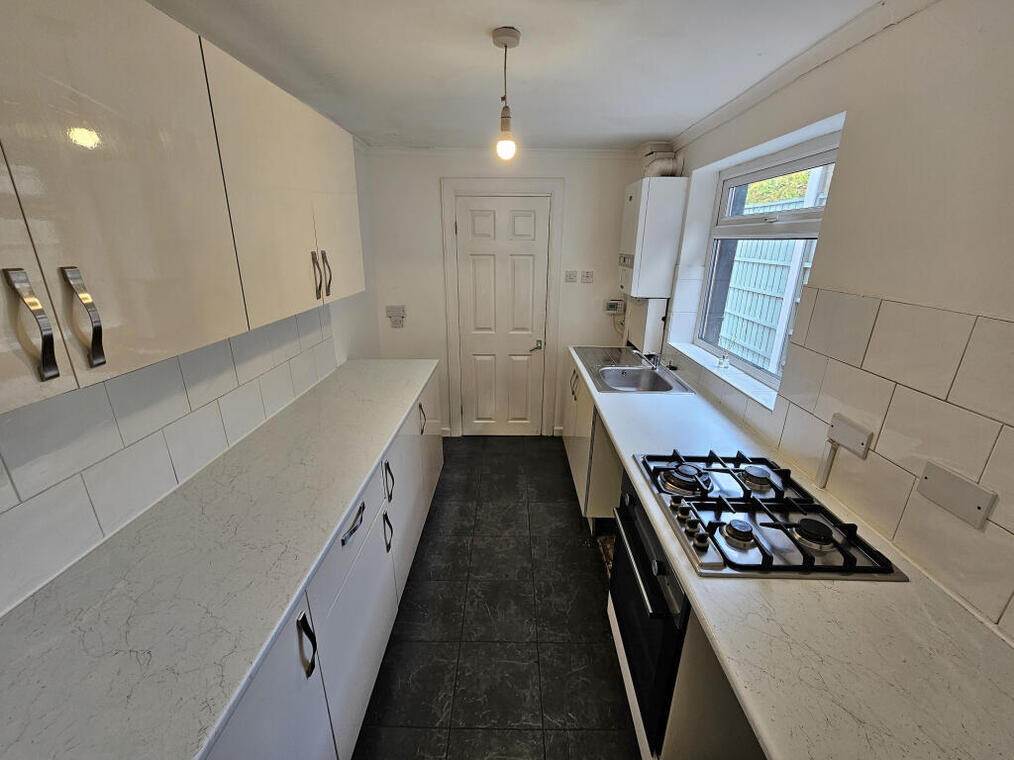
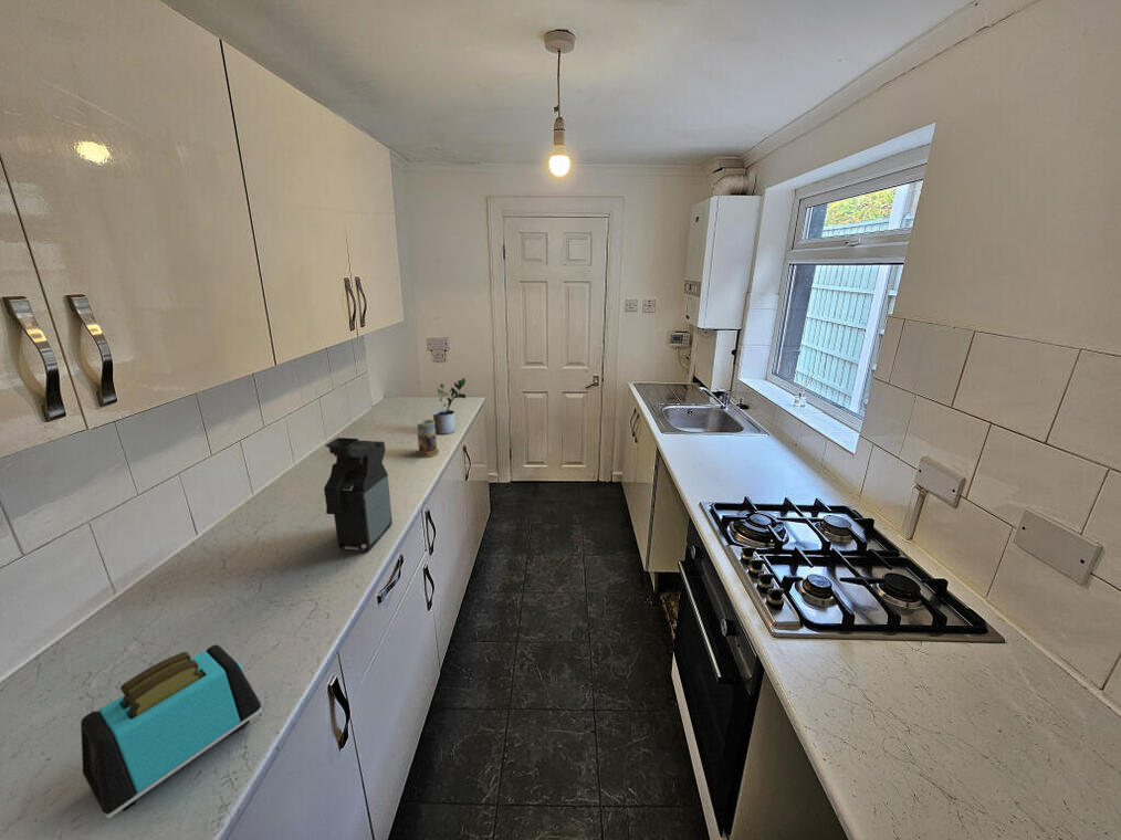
+ toaster (171, 712)
+ mug (426, 438)
+ potted plant (449, 406)
+ coffee maker (358, 487)
